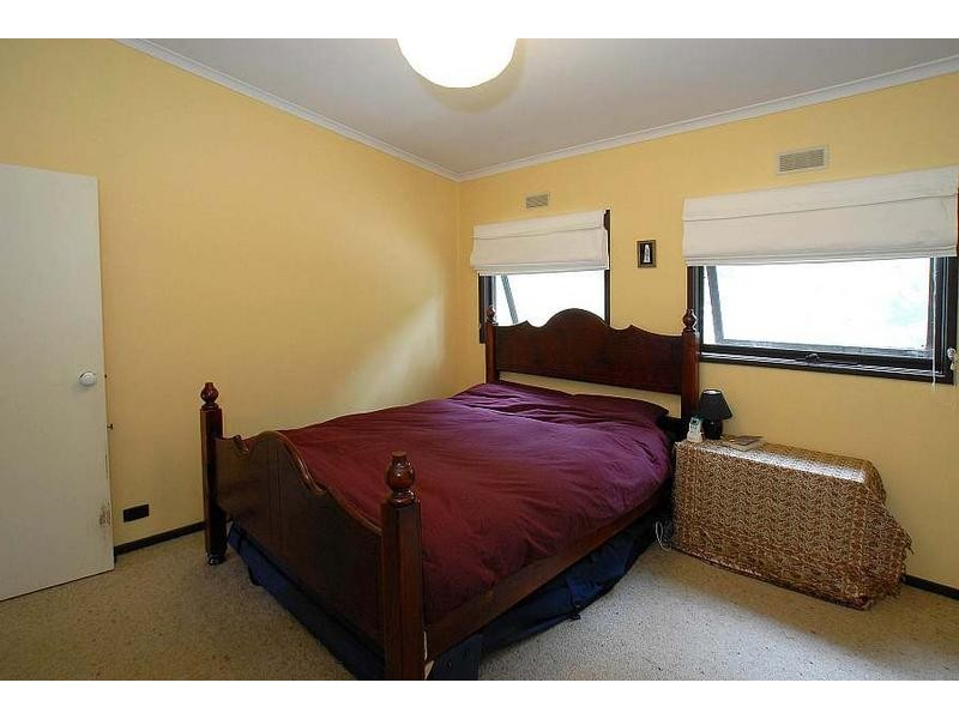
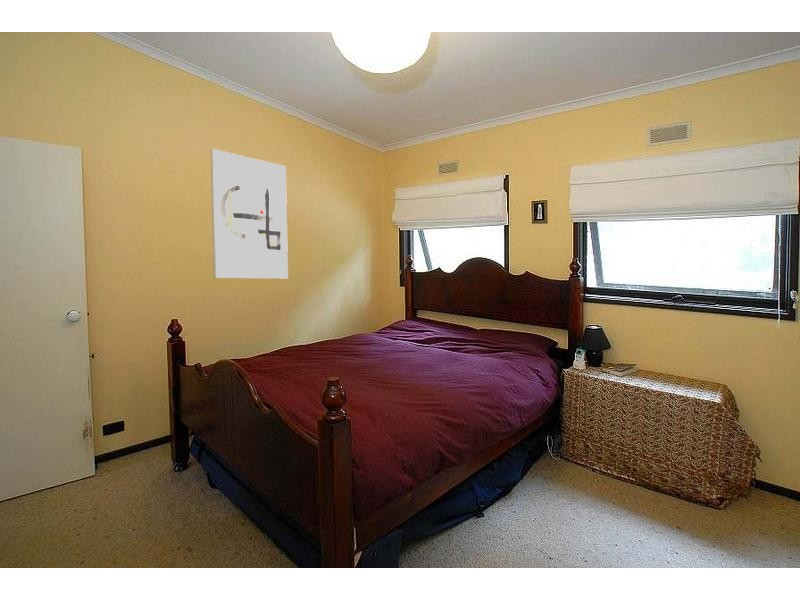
+ wall art (251, 218)
